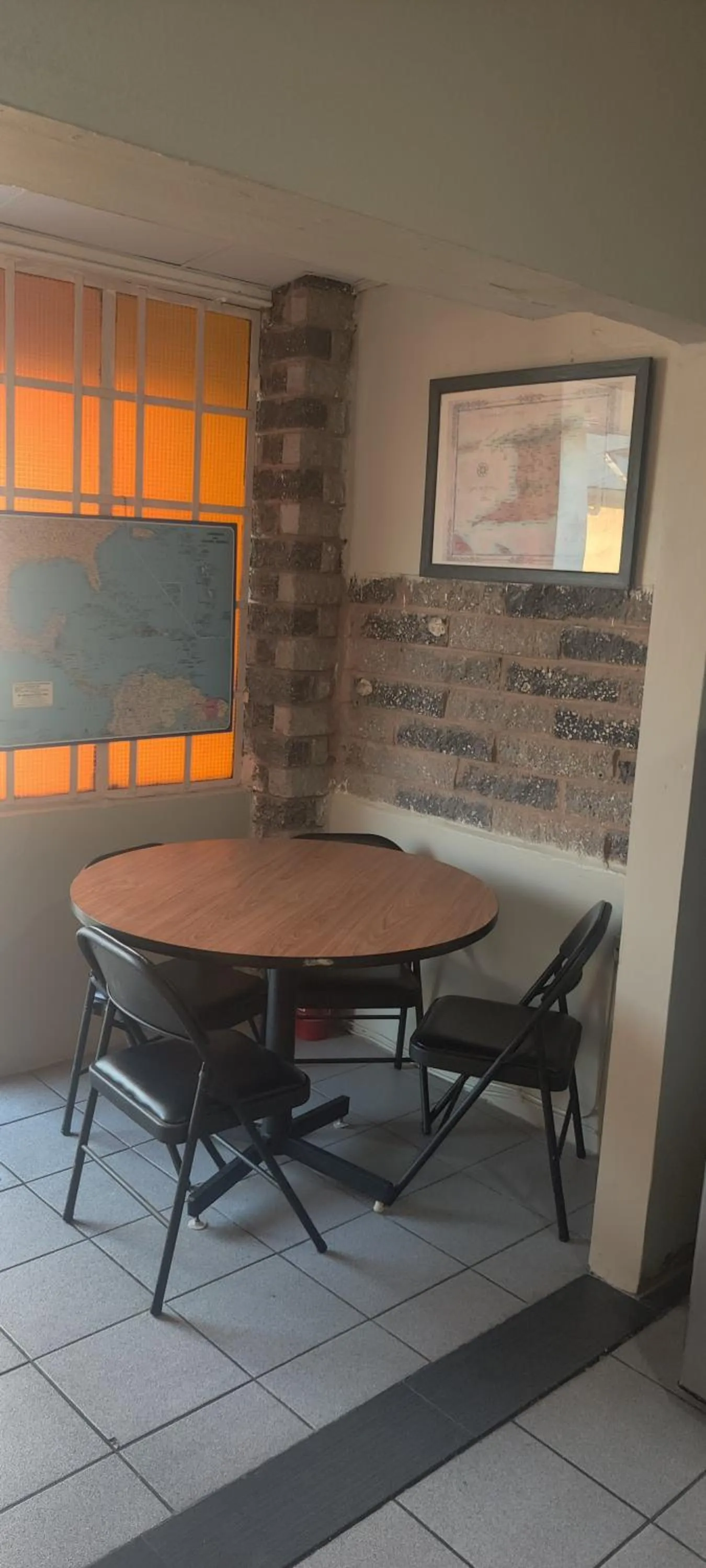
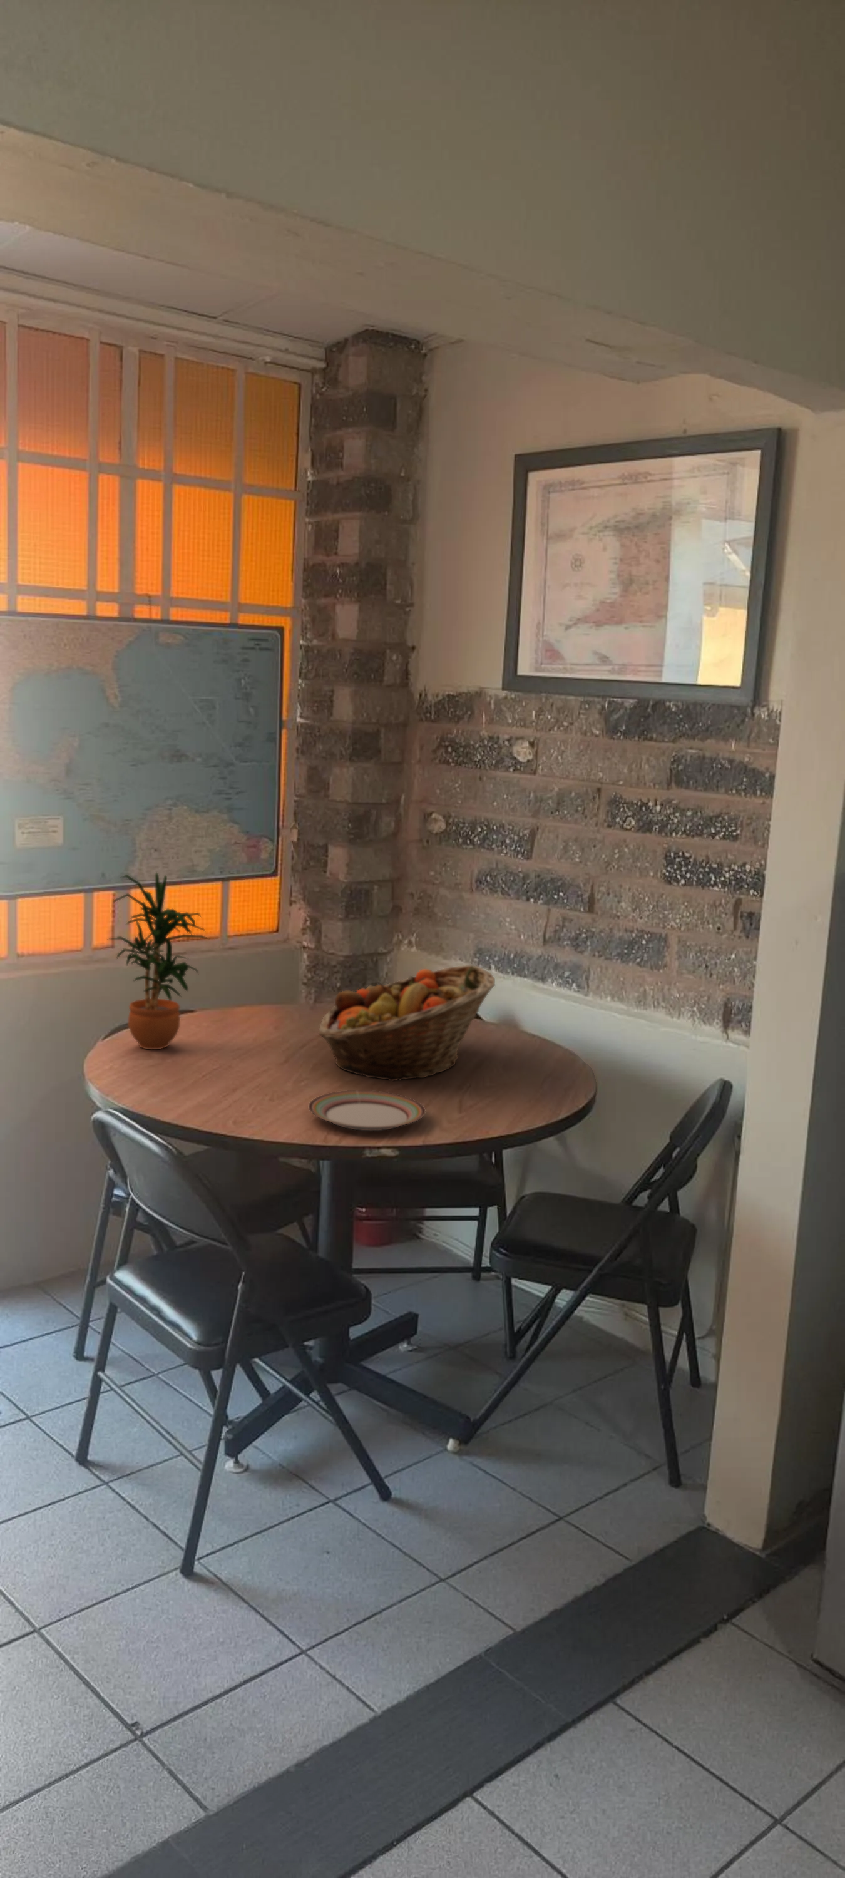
+ plate (366, 1113)
+ fruit basket (406, 1016)
+ potted plant (163, 961)
